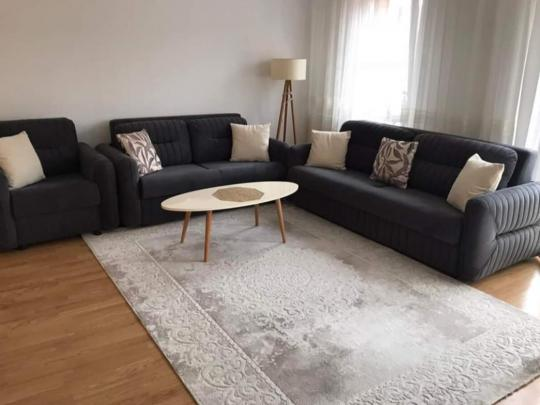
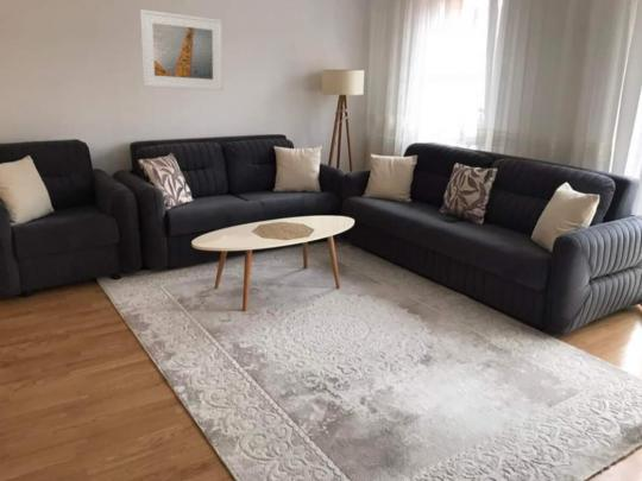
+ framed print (183, 52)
